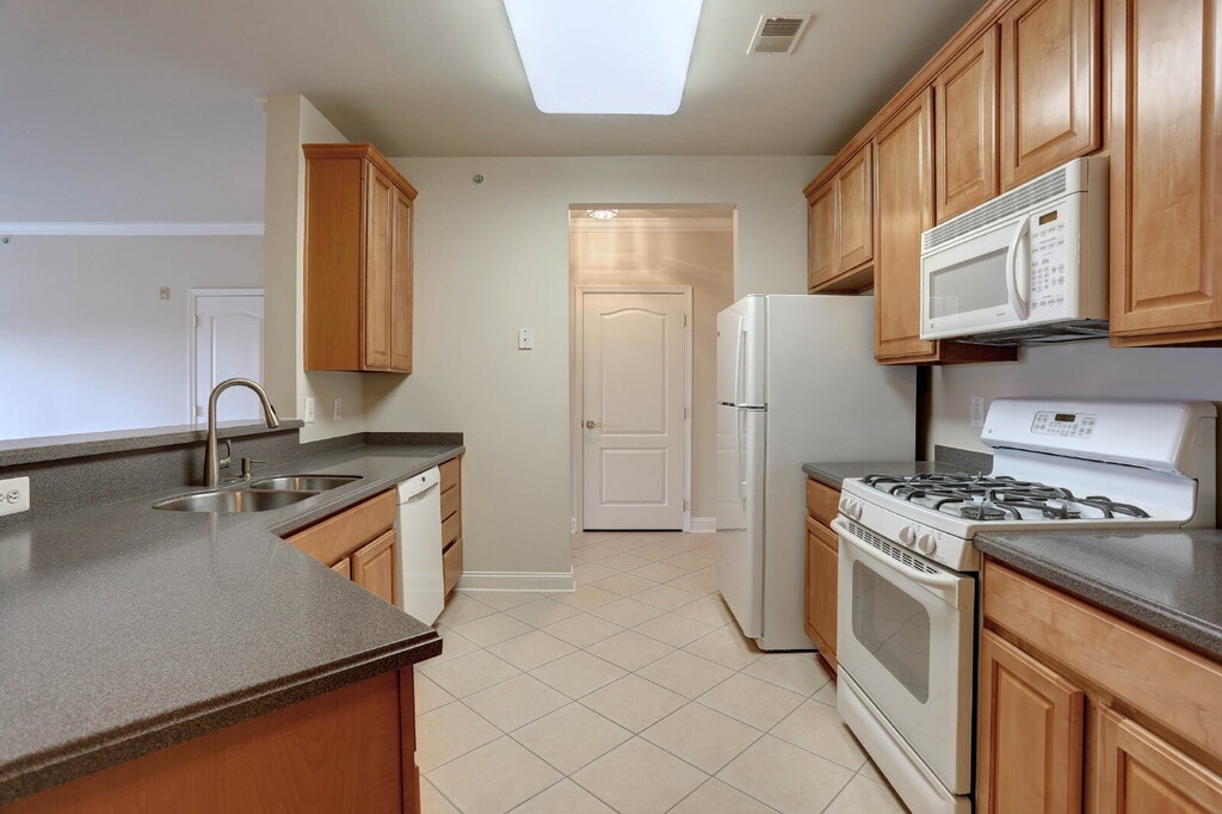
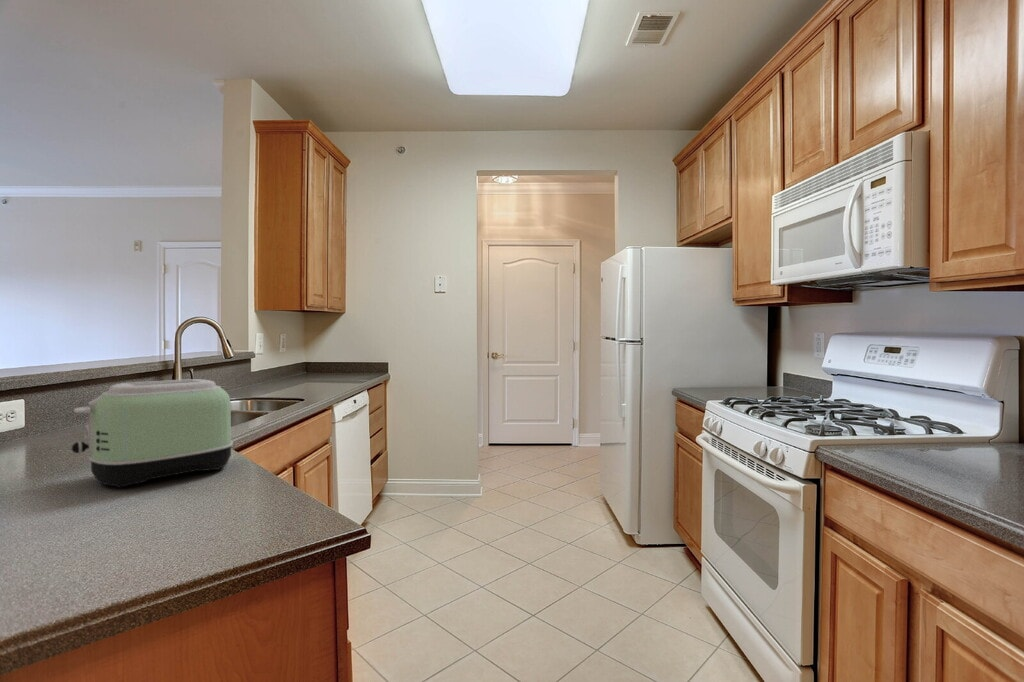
+ toaster (159, 428)
